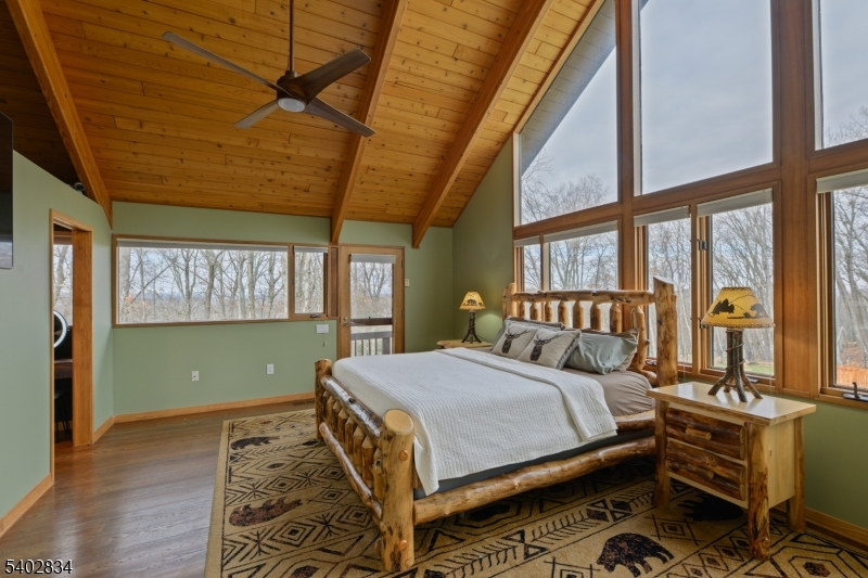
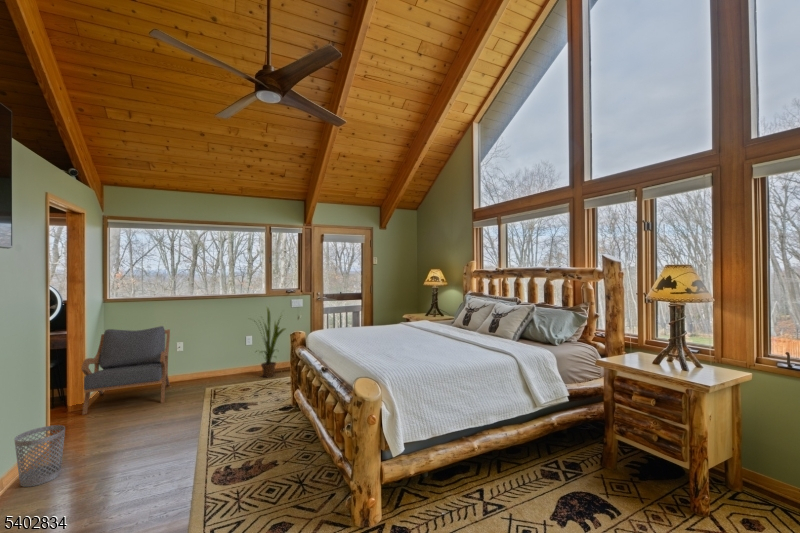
+ house plant (266, 341)
+ armchair (131, 364)
+ wastebasket (40, 455)
